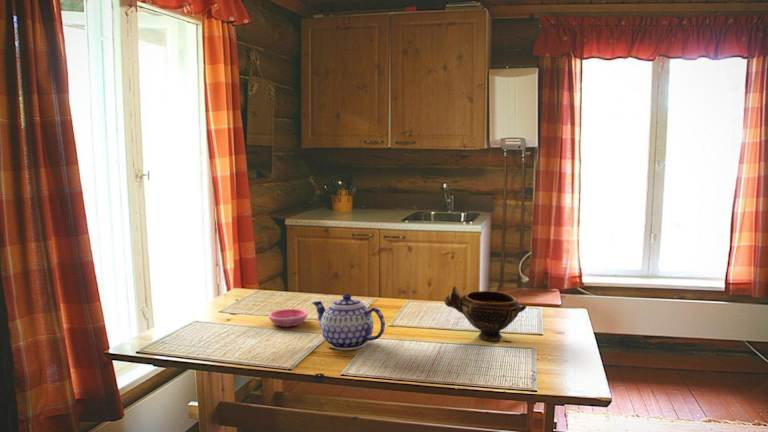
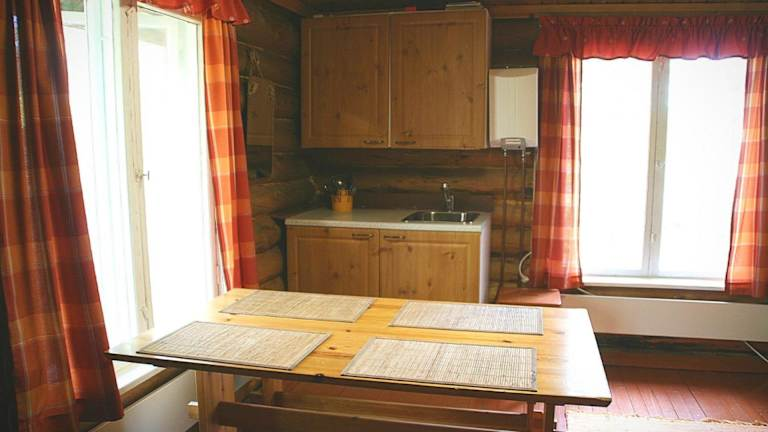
- ceramic bowl (484, 313)
- teapot (347, 319)
- saucer (288, 318)
